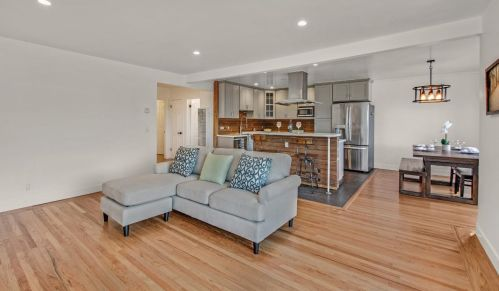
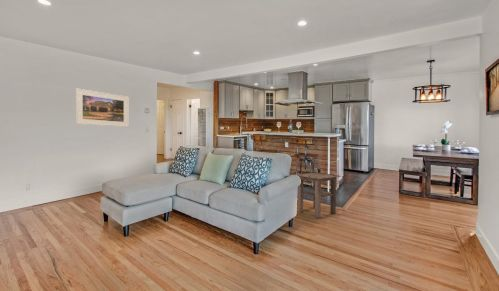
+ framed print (104, 109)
+ side table (316, 193)
